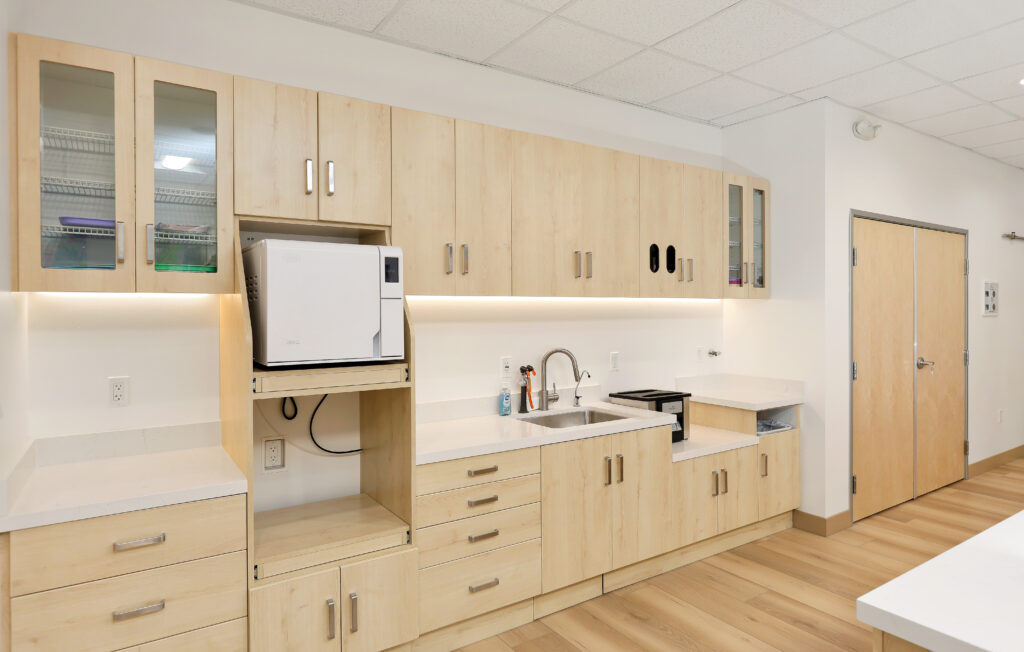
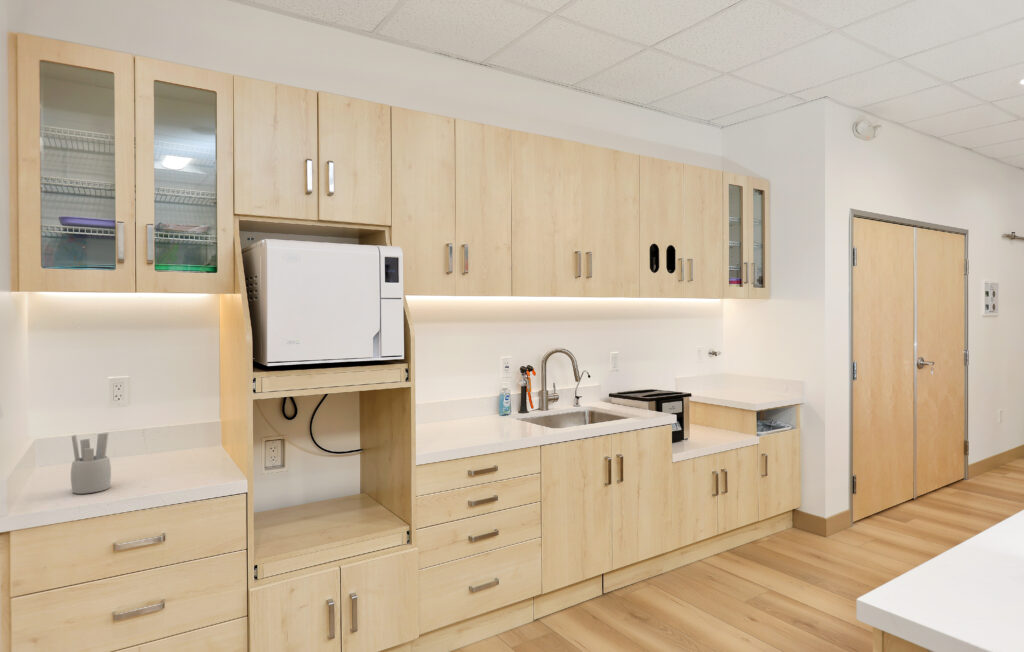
+ utensil holder (91, 461)
